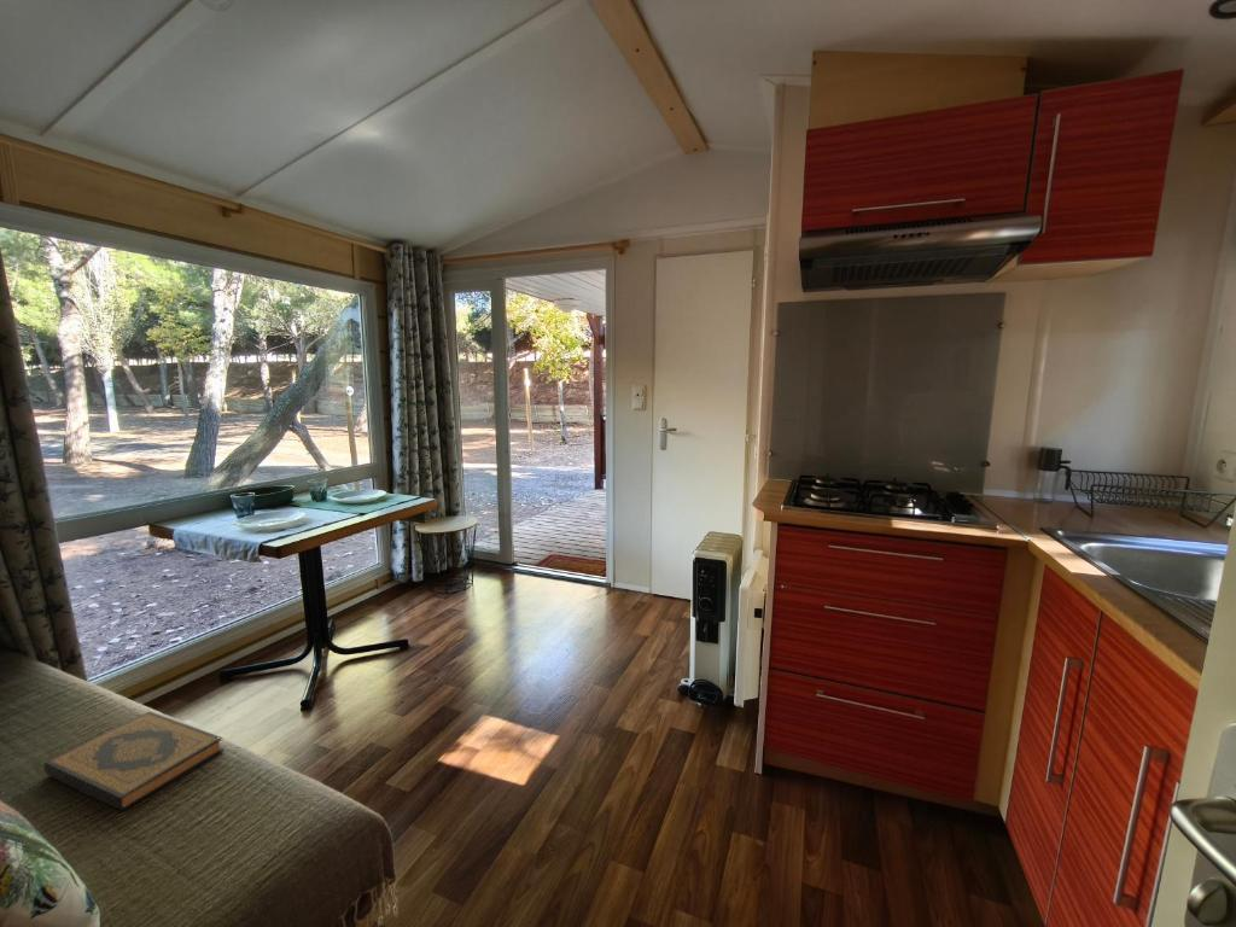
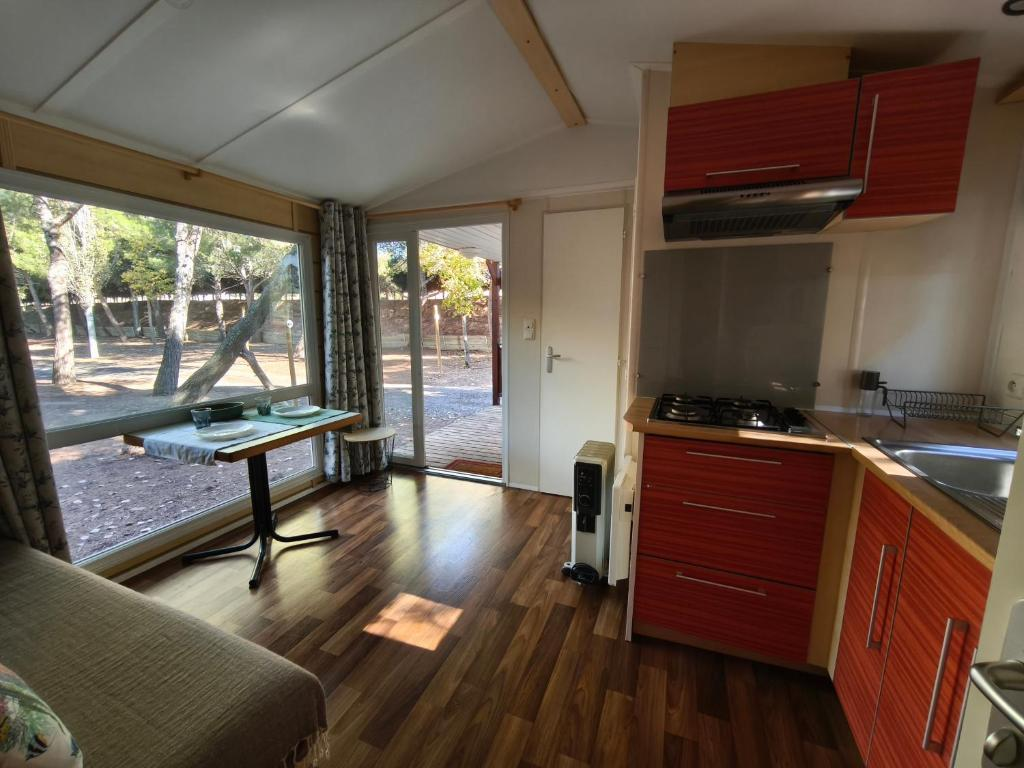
- hardback book (136, 756)
